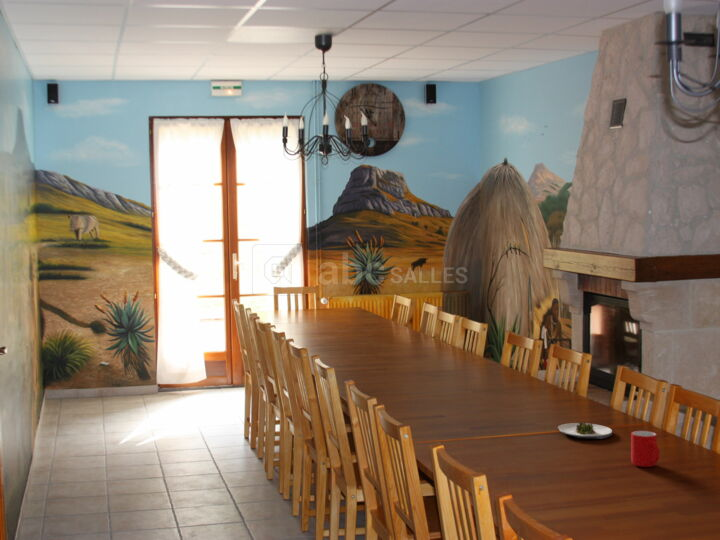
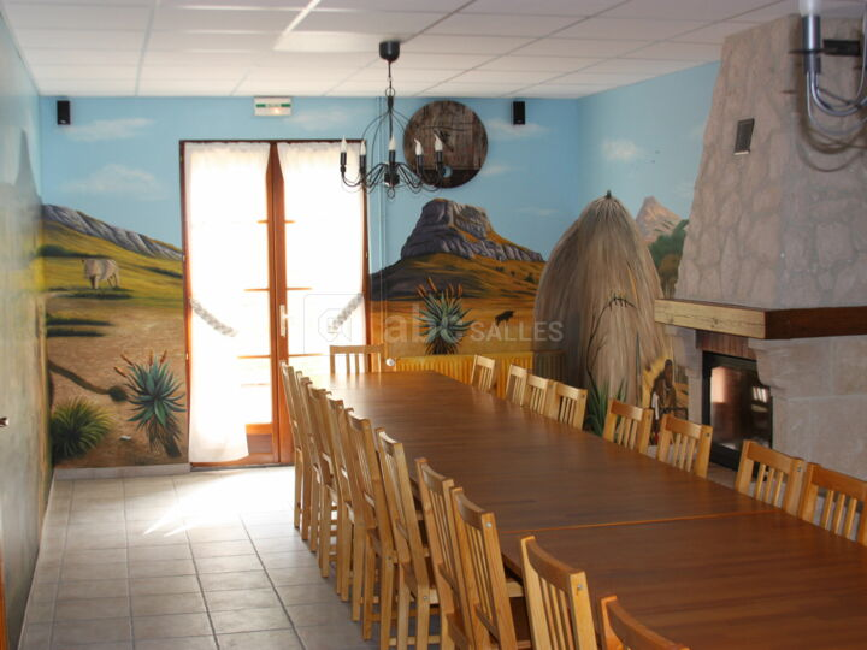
- salad plate (585, 427)
- cup (647, 450)
